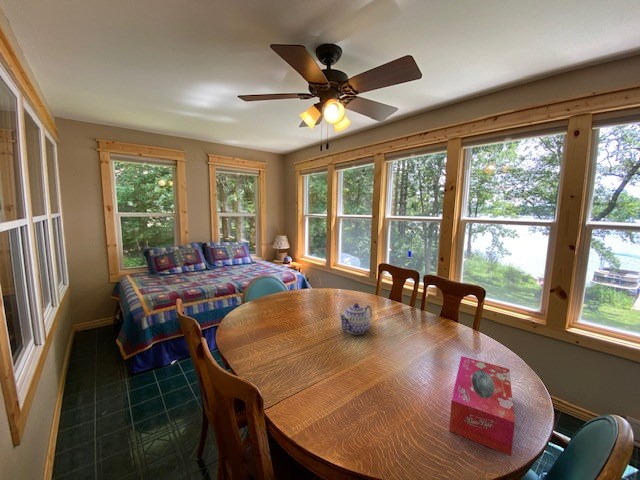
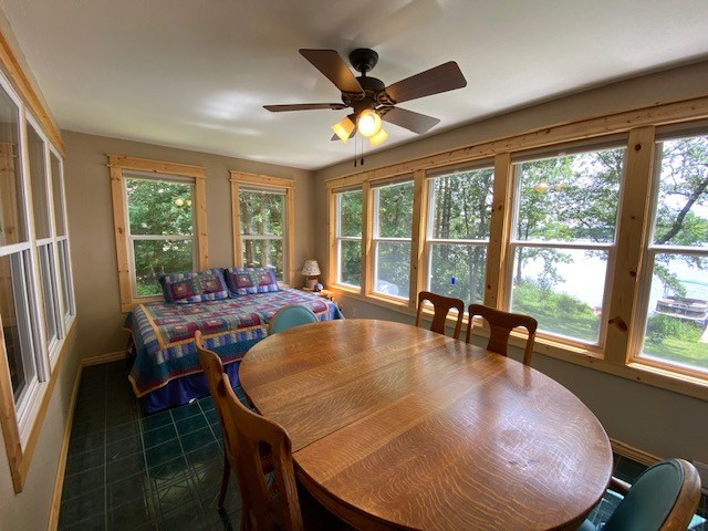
- teapot (355, 316)
- tissue box (481, 397)
